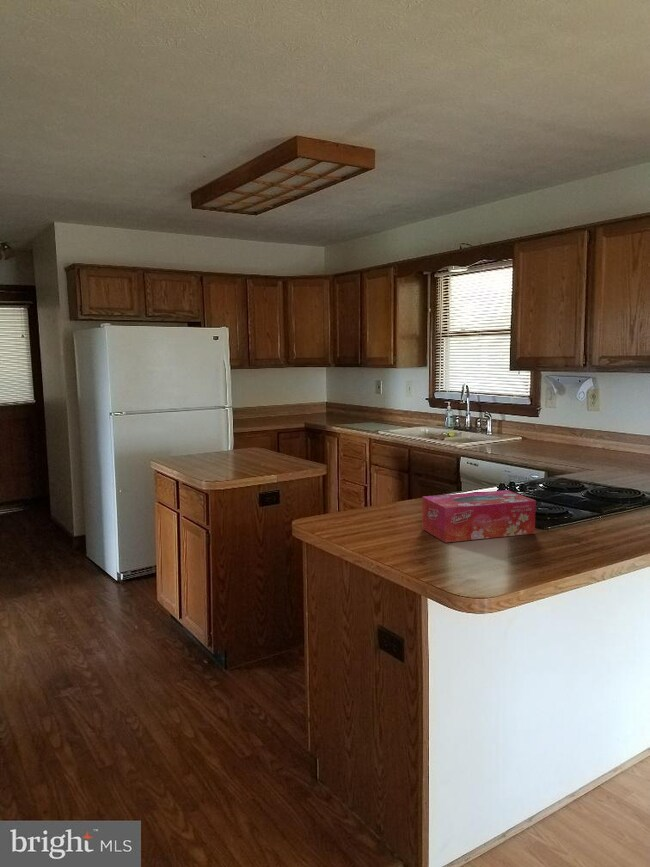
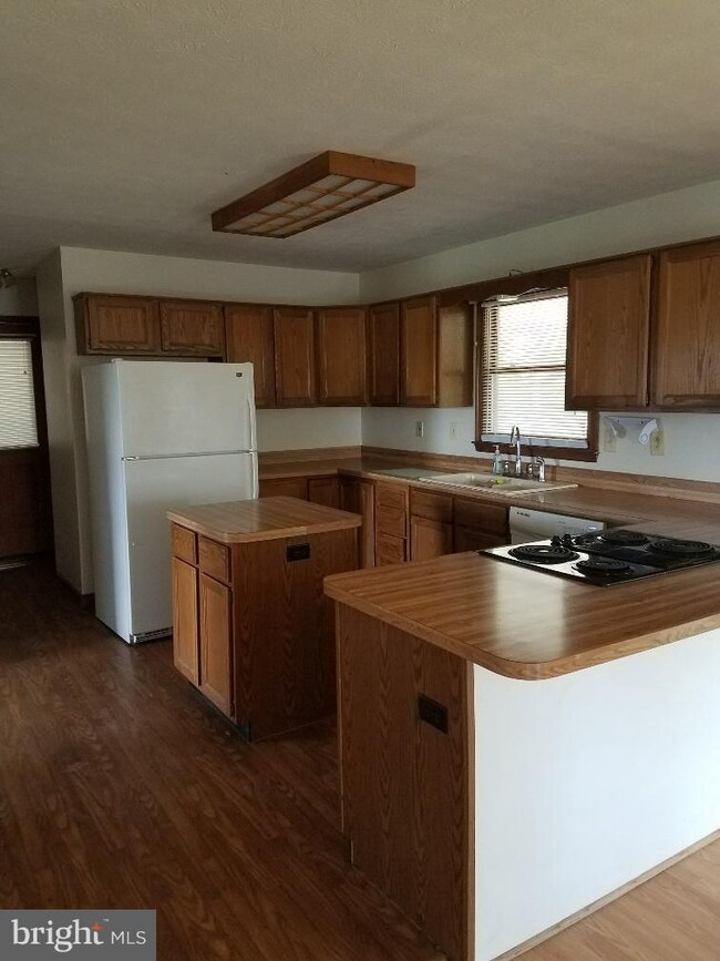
- tissue box (477, 514)
